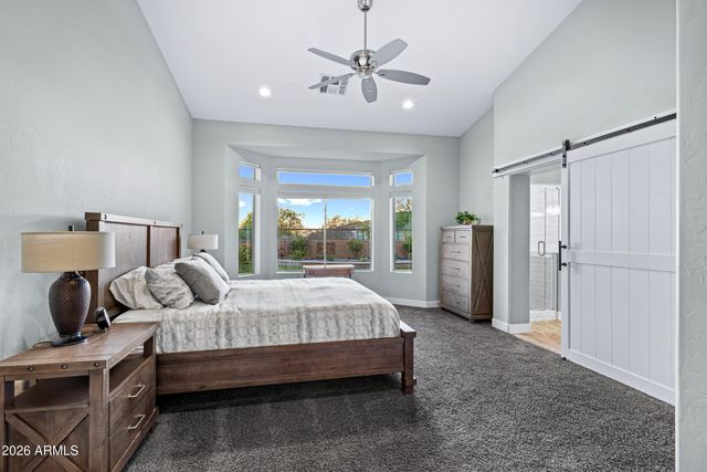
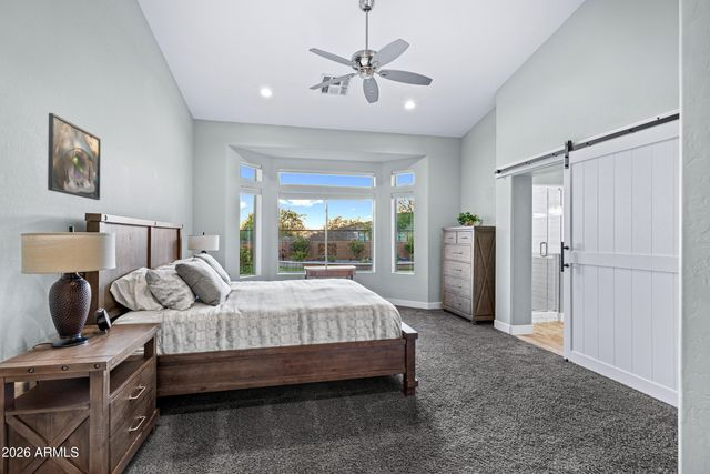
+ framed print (77, 161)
